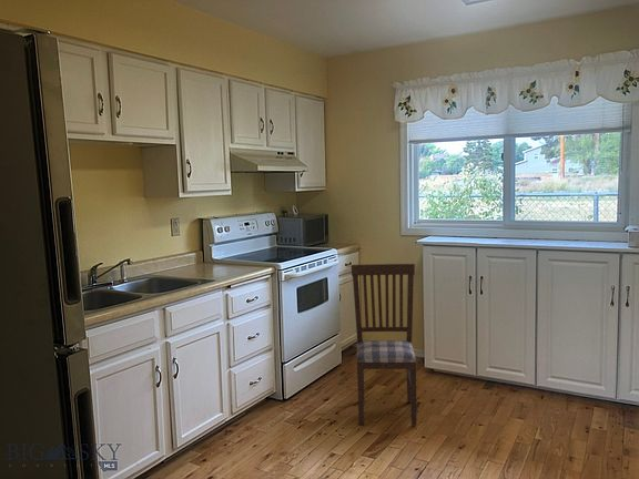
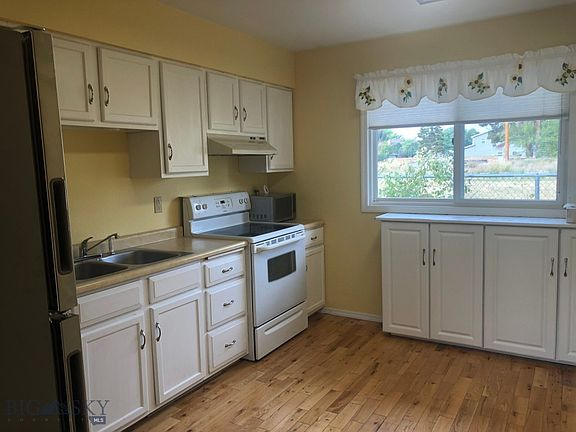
- dining chair (385, 340)
